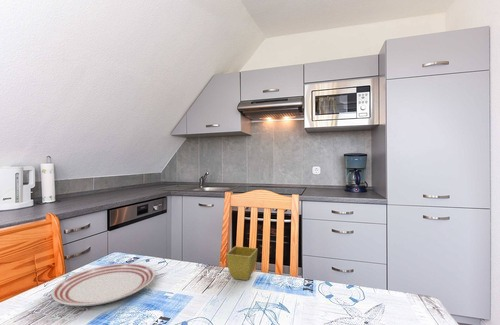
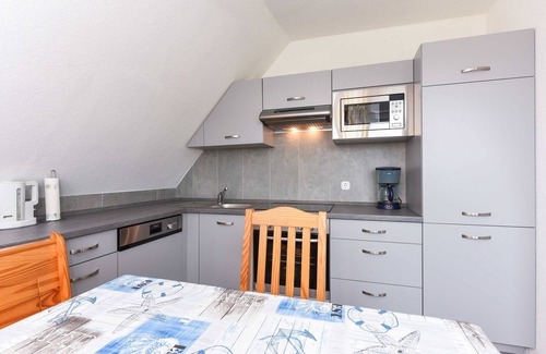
- flower pot (242, 263)
- dinner plate (107, 284)
